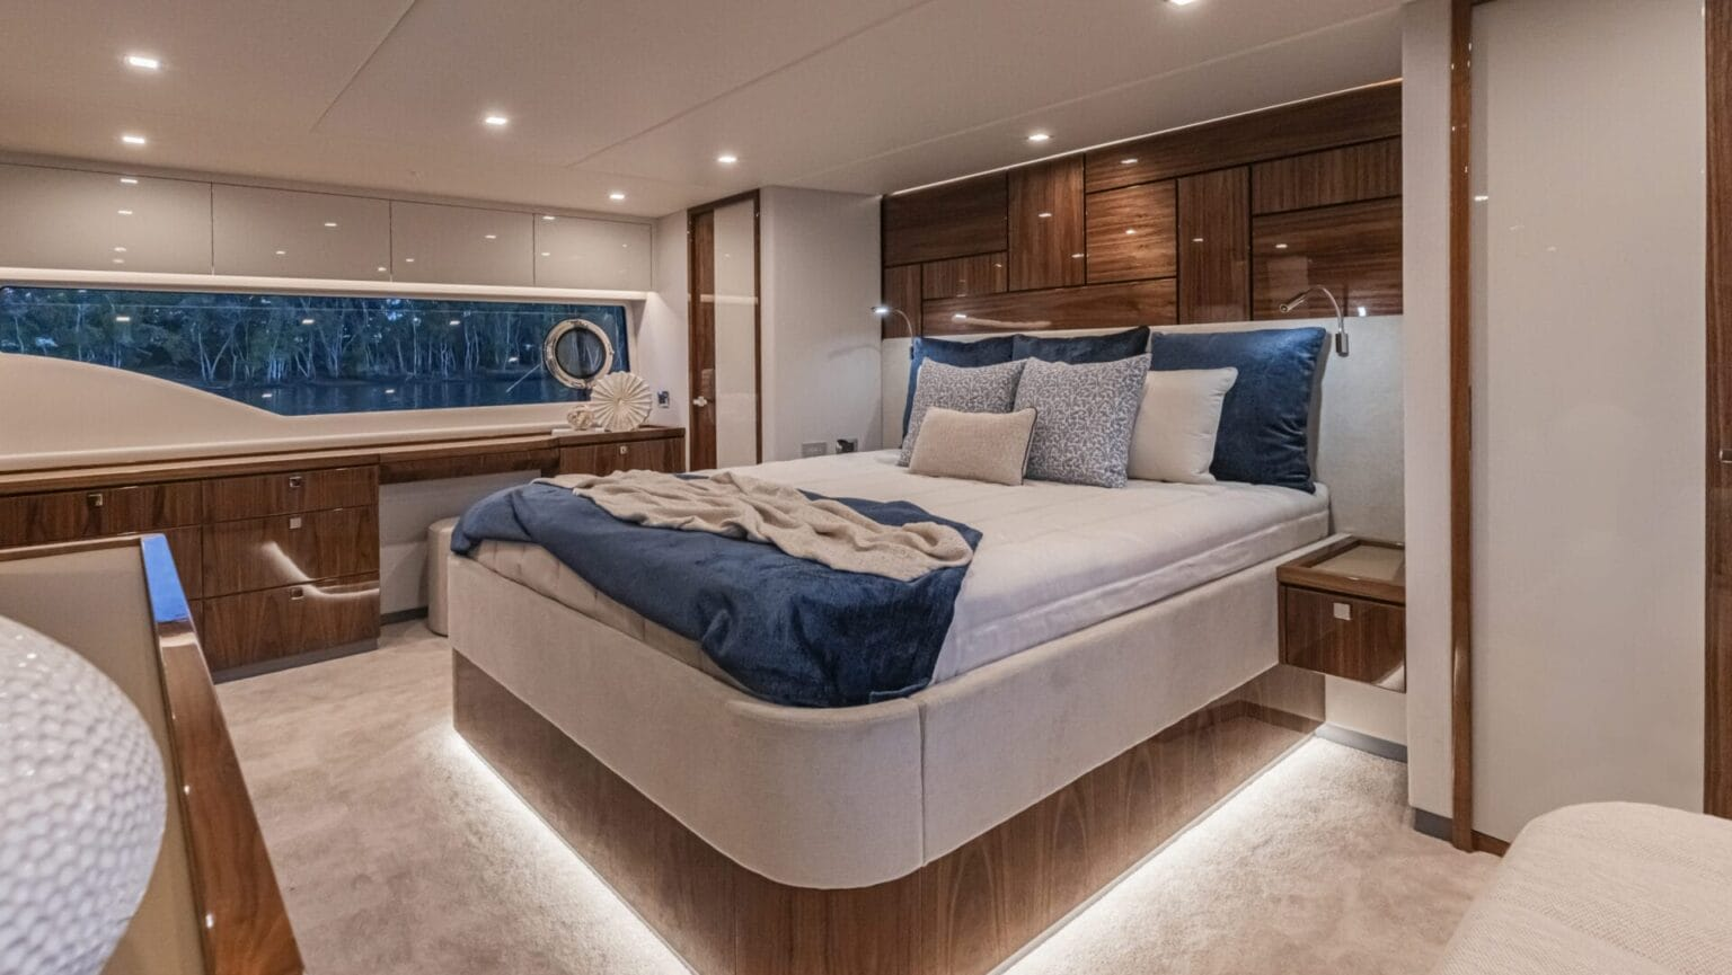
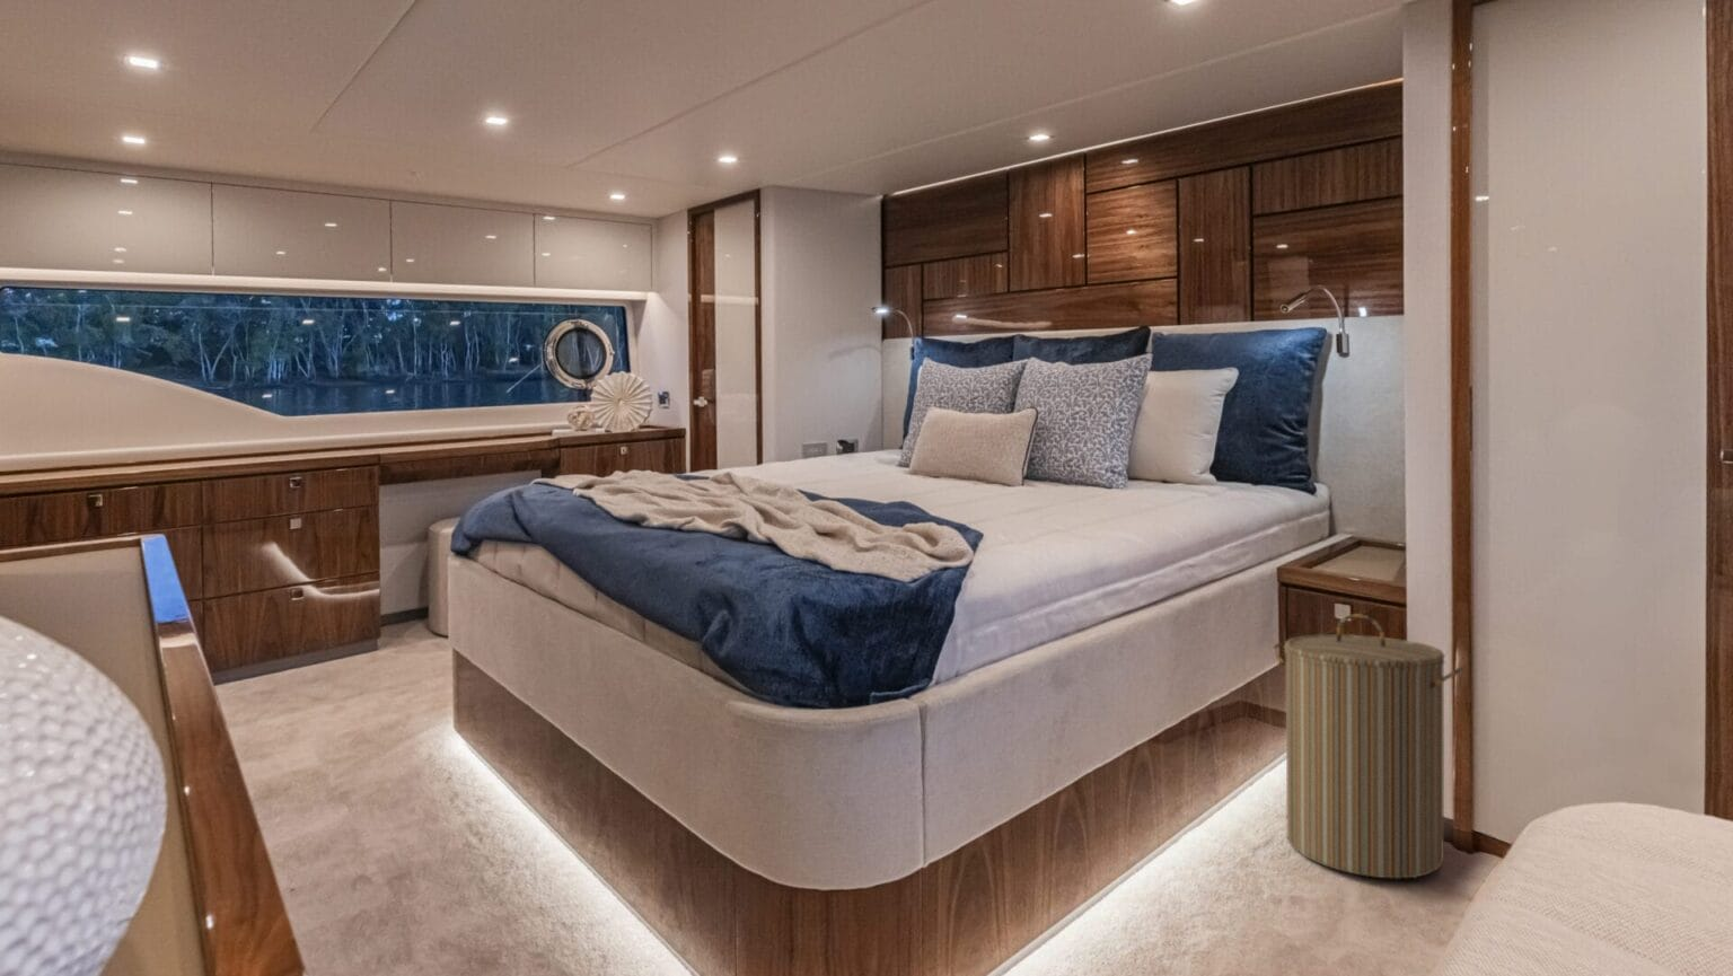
+ laundry hamper (1362, 731)
